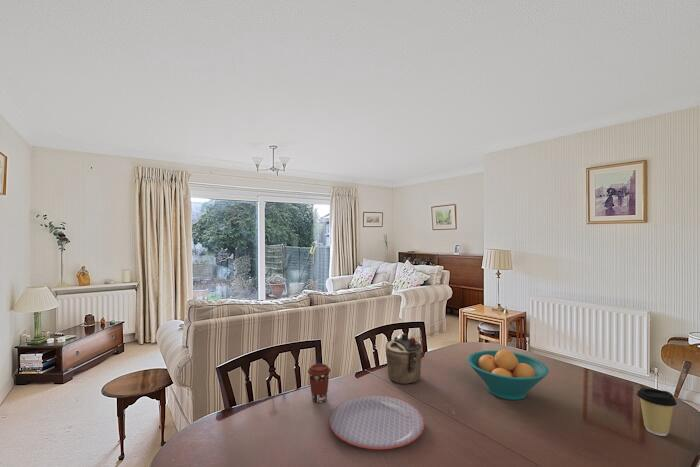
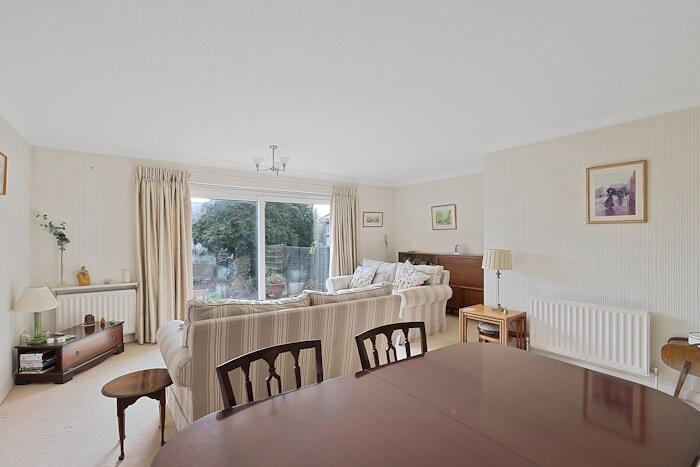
- coffee cup (319, 383)
- fruit bowl (506, 371)
- teapot (405, 357)
- plate (376, 421)
- coffee cup (656, 411)
